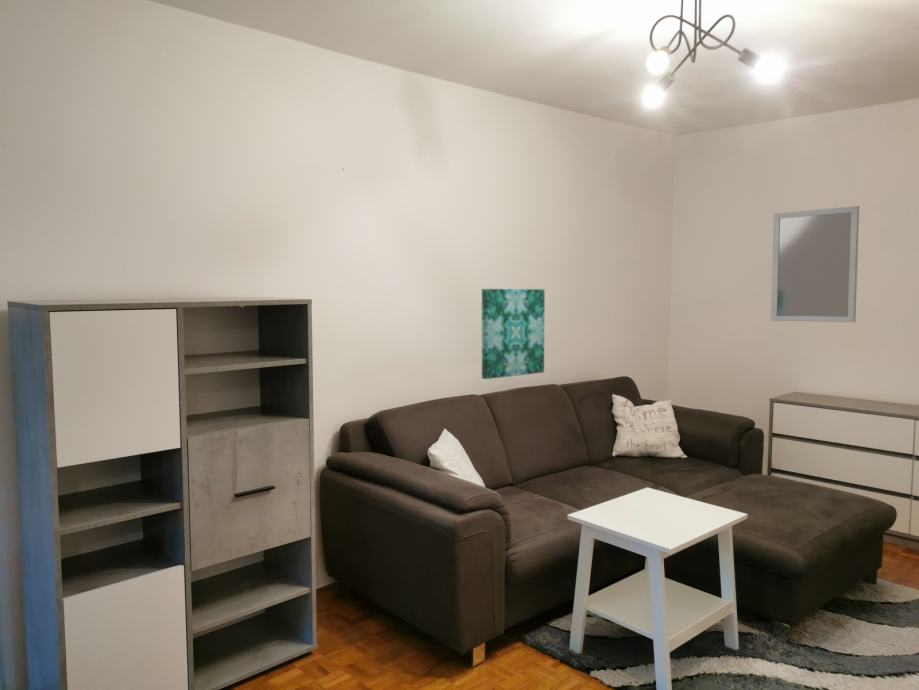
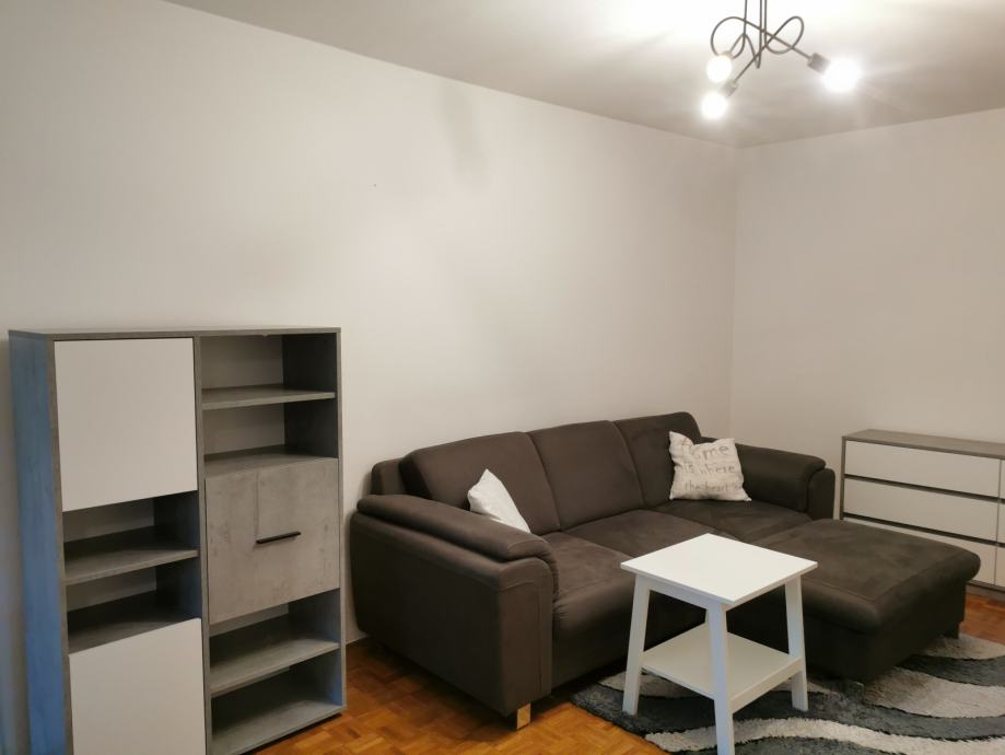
- wall art (514, 332)
- home mirror (813, 266)
